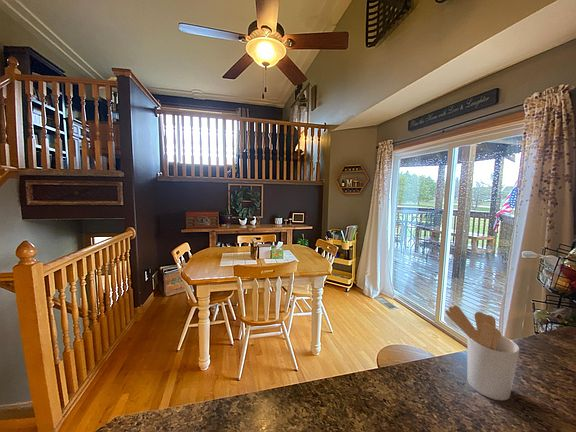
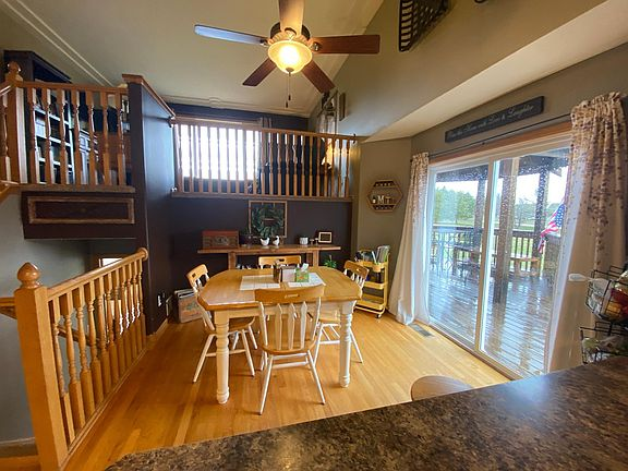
- utensil holder (477, 347)
